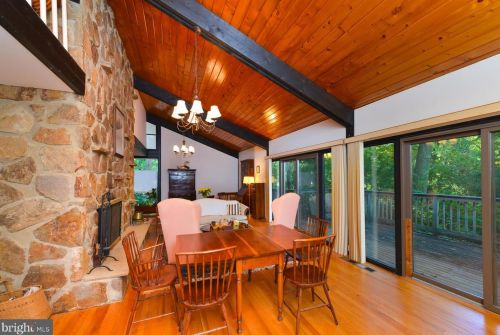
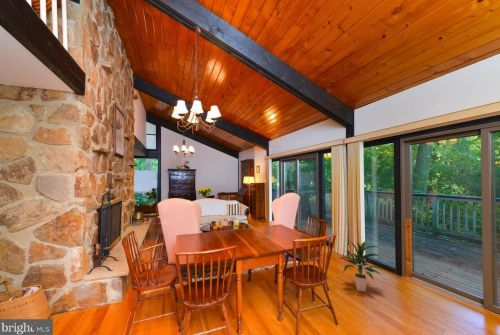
+ indoor plant (360, 263)
